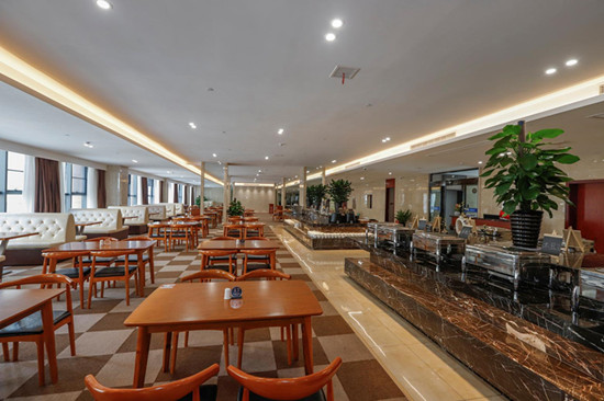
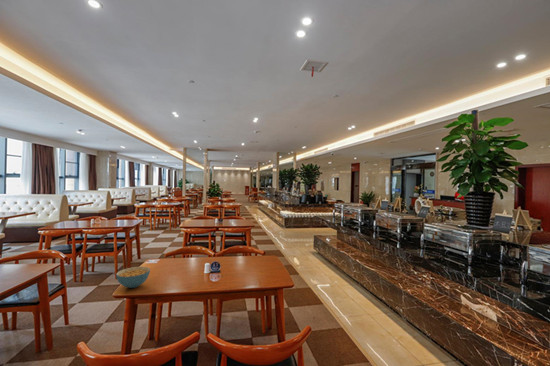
+ cereal bowl (133, 278)
